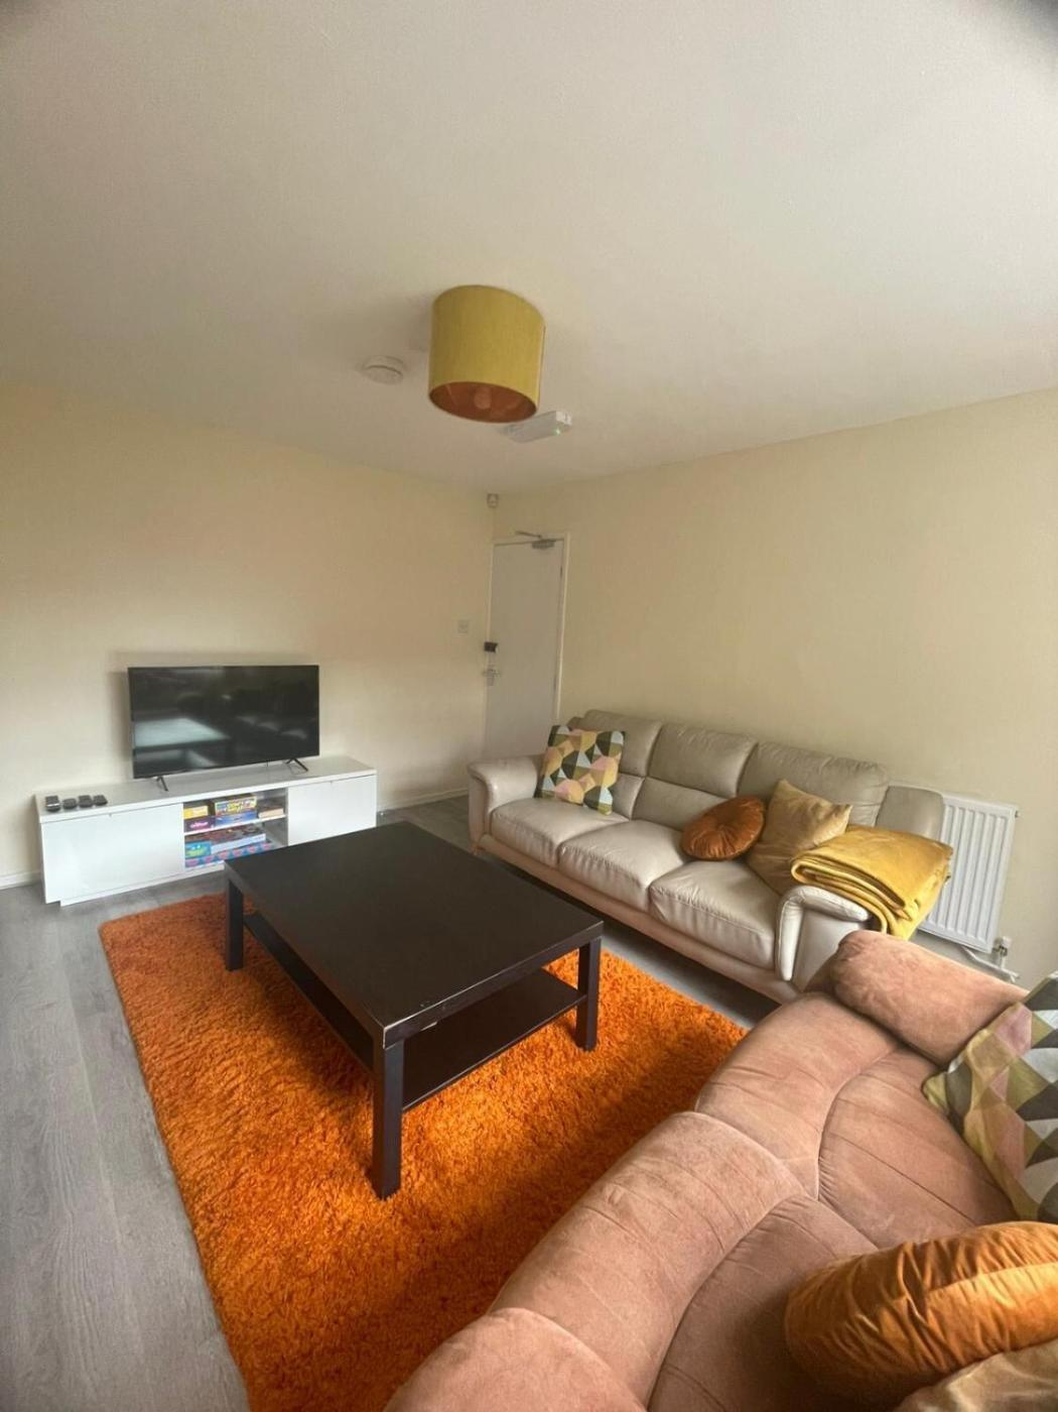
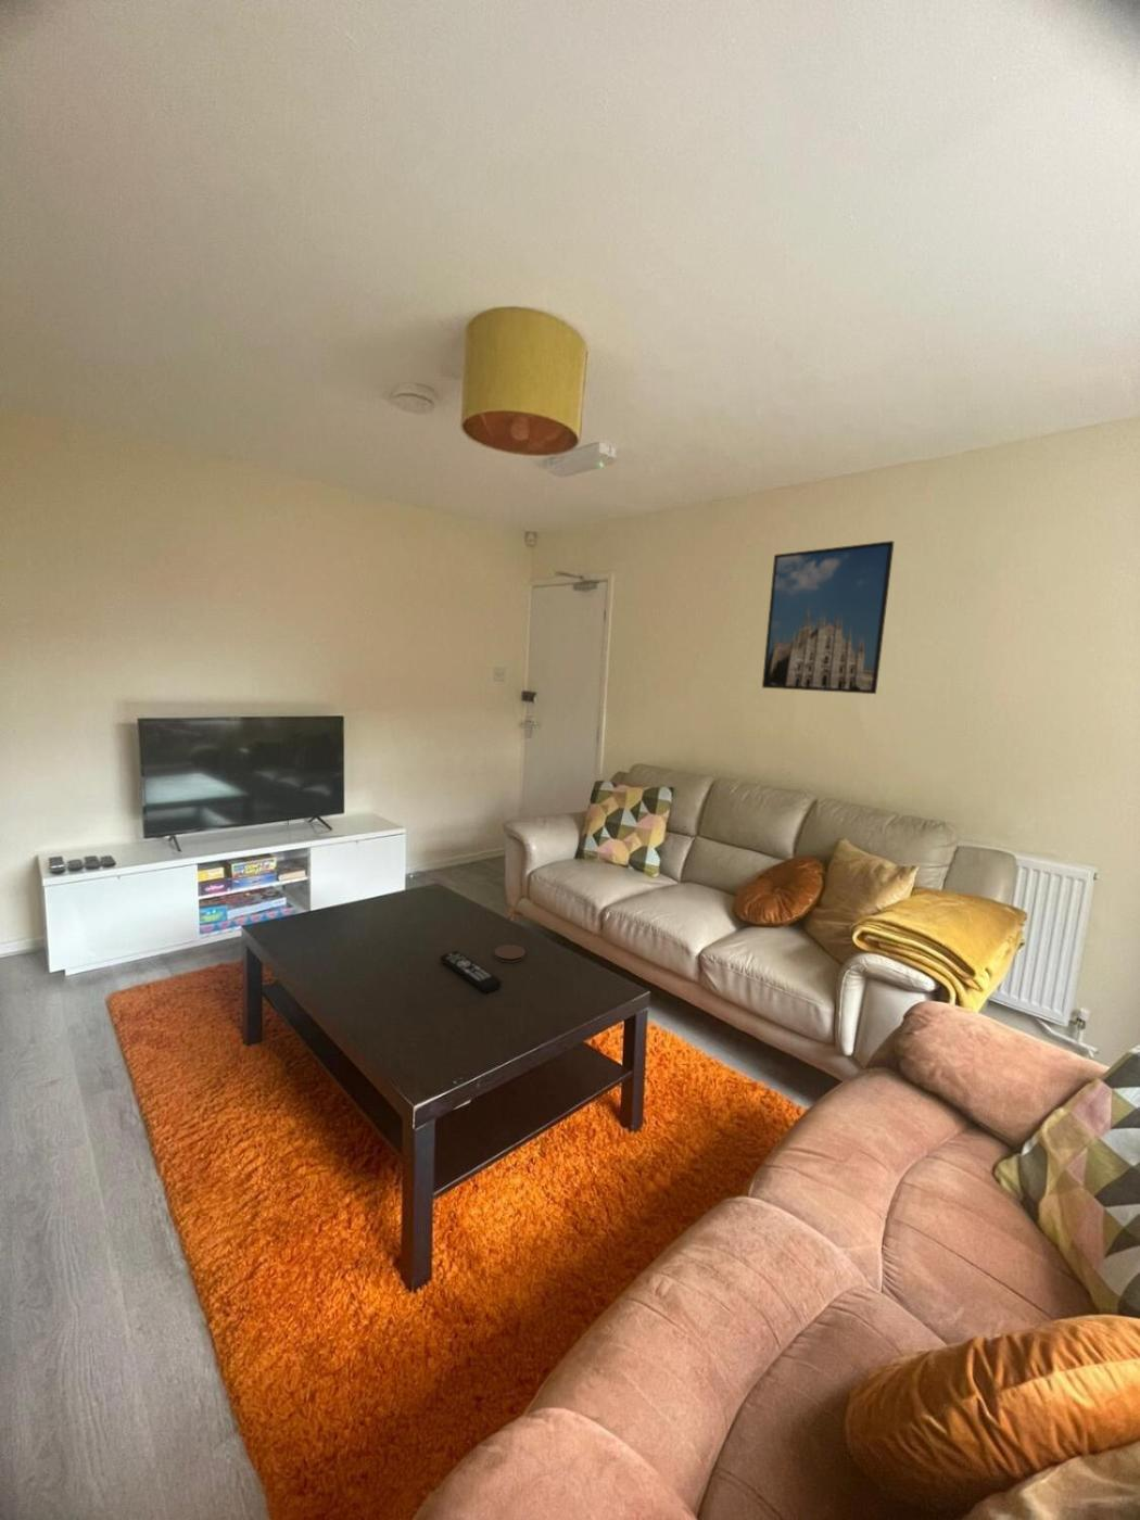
+ coaster (509, 953)
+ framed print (821, 620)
+ remote control (469, 971)
